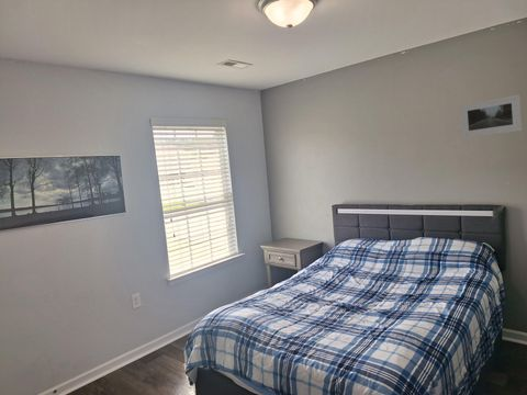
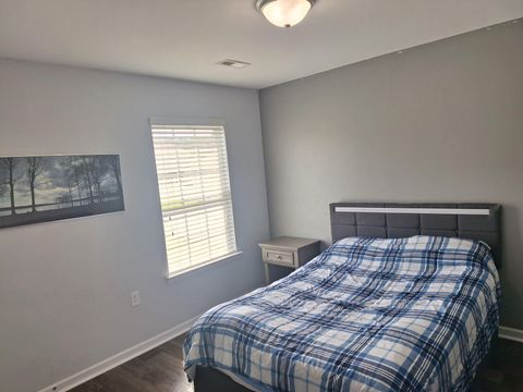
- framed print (489, 117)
